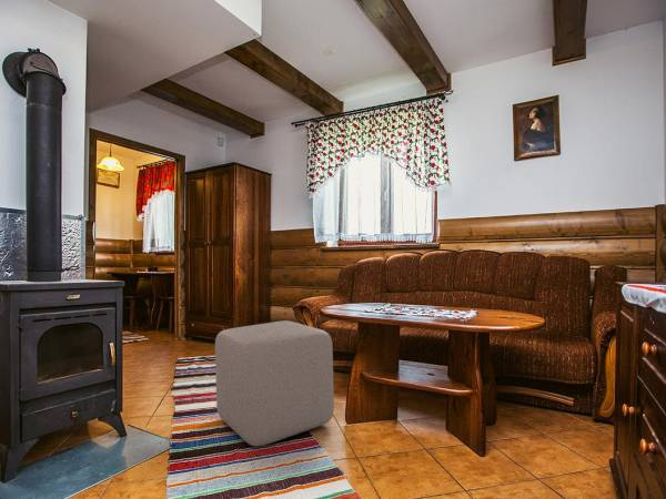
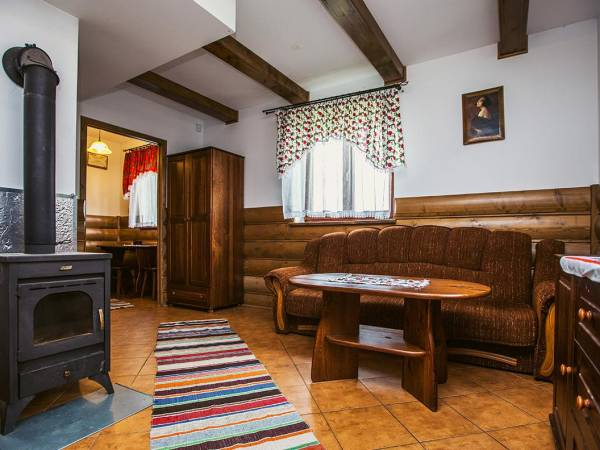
- pouf (273, 375)
